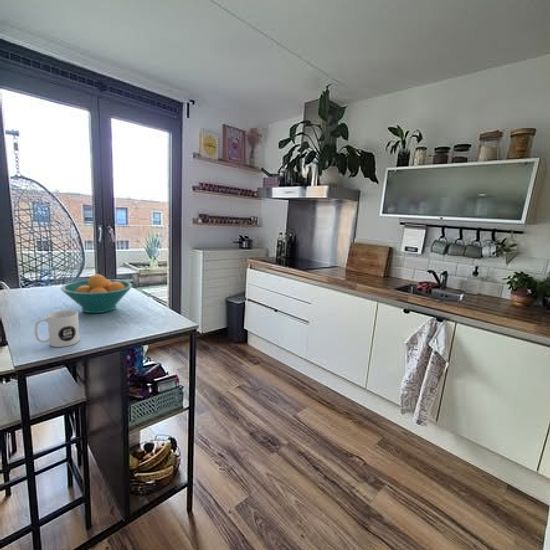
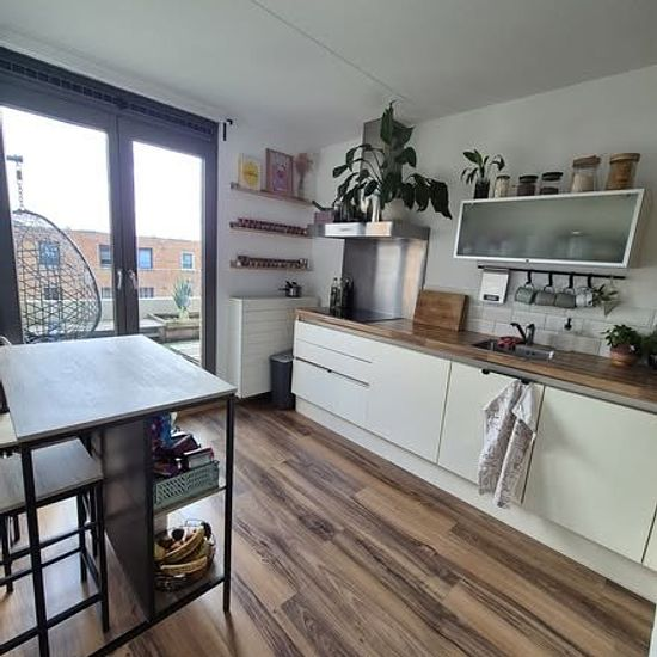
- mug (57, 328)
- fruit bowl (98, 292)
